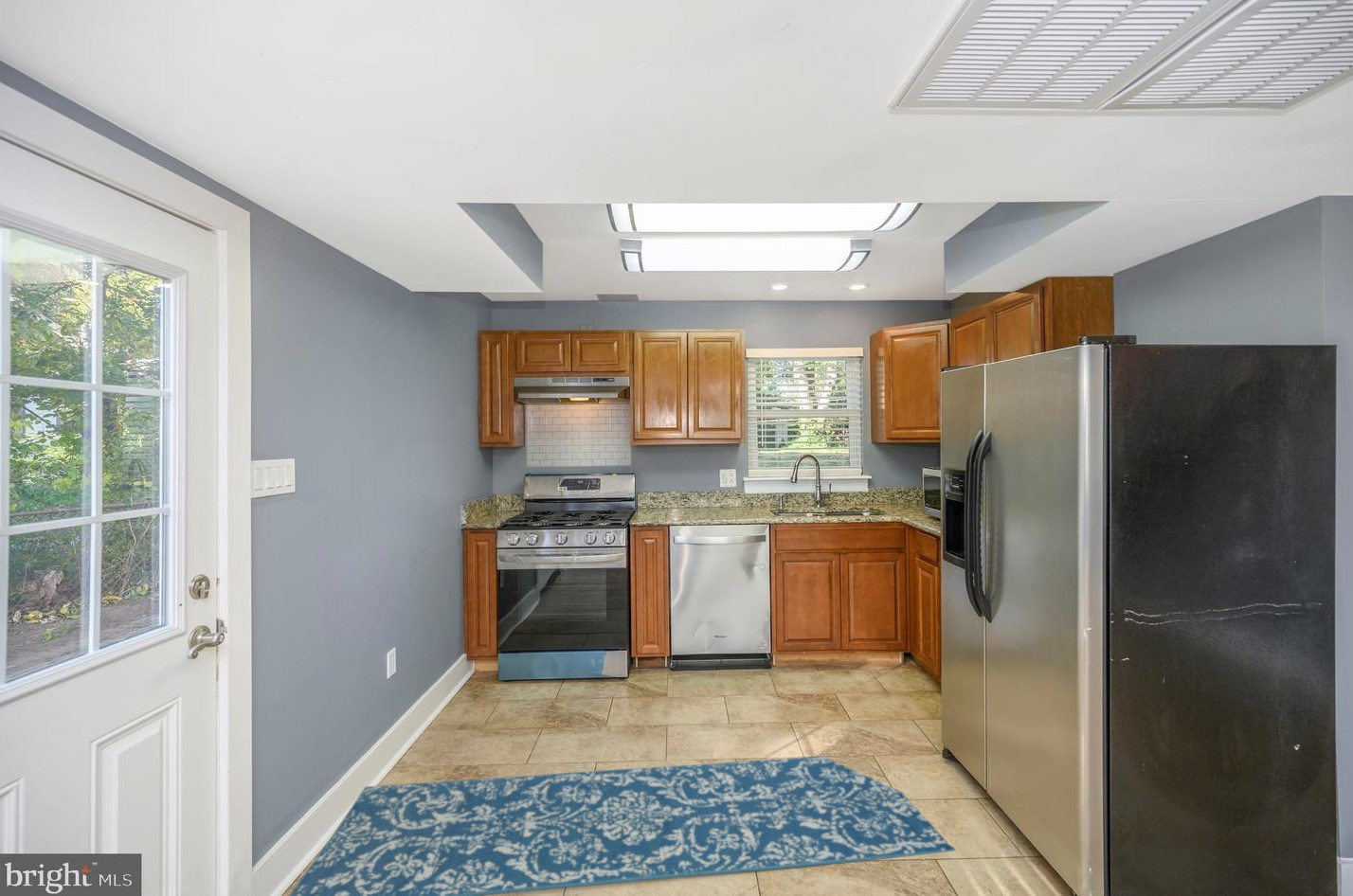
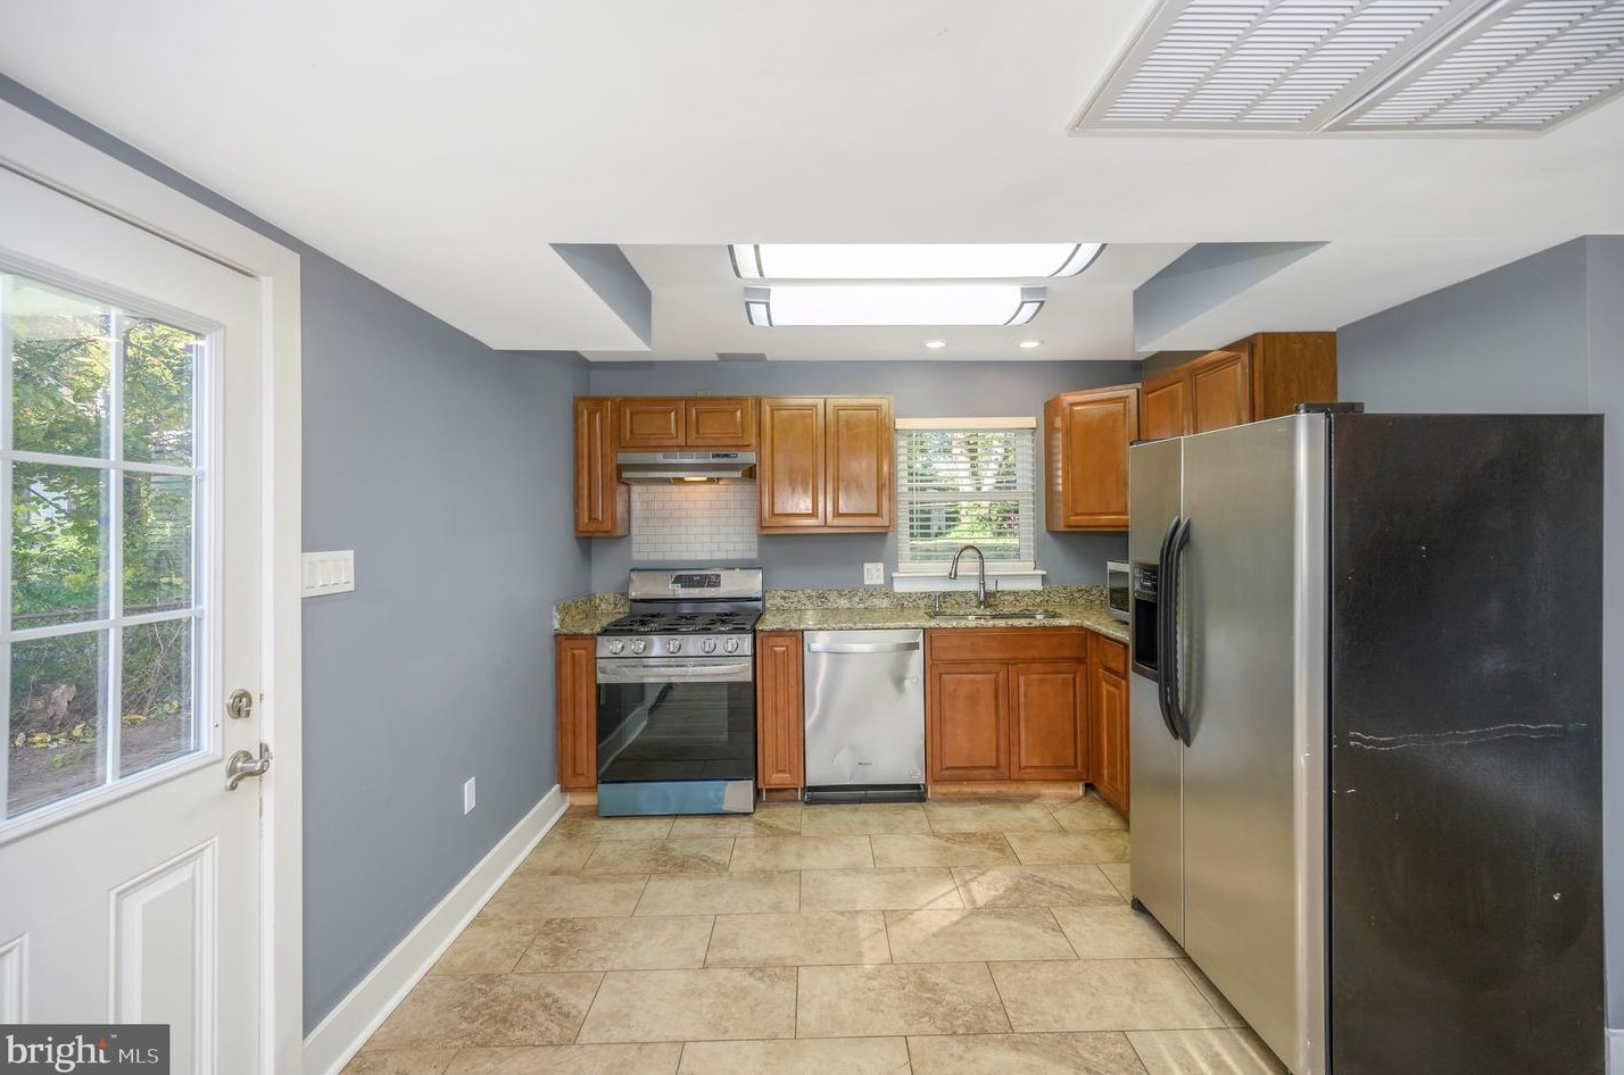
- rug (635, 816)
